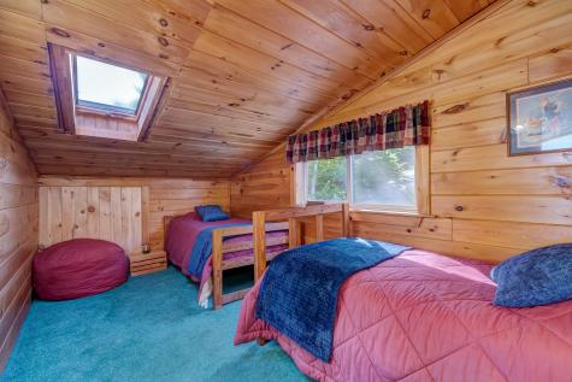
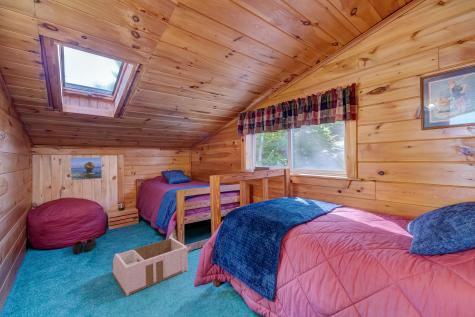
+ shoes (85, 243)
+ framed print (86, 168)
+ storage bin (152, 259)
